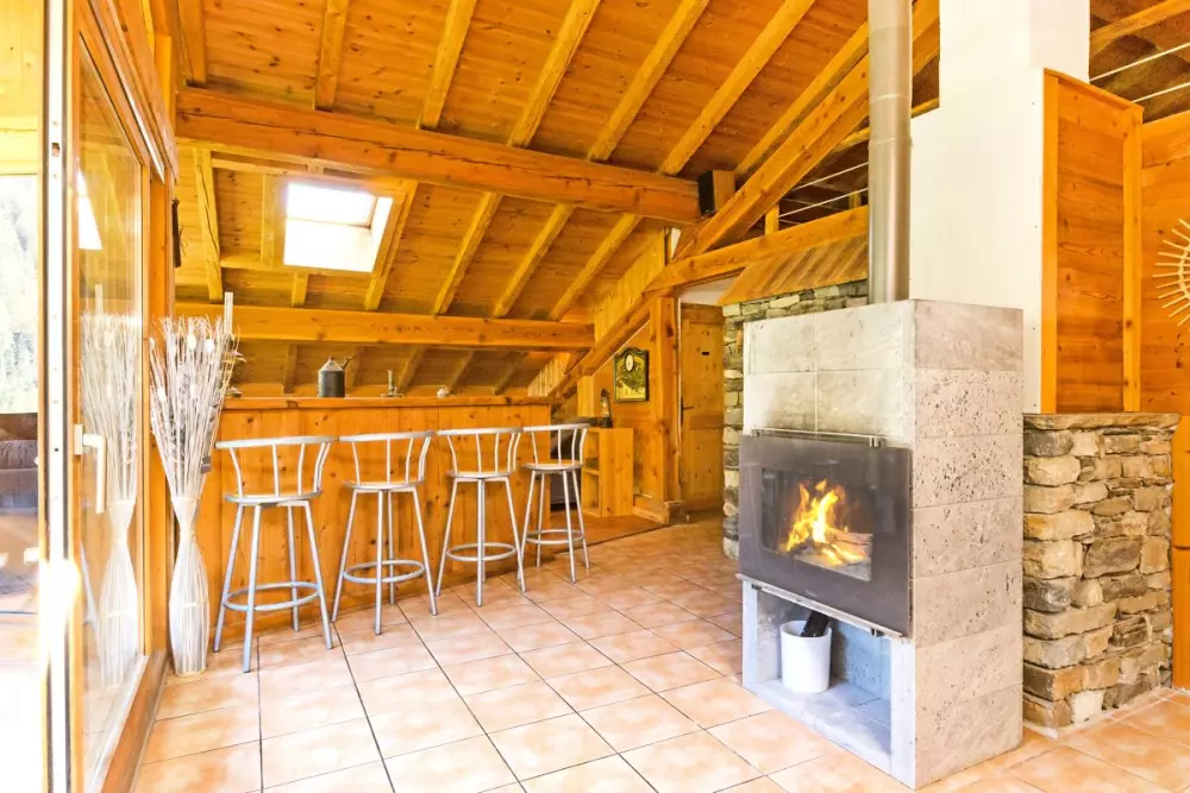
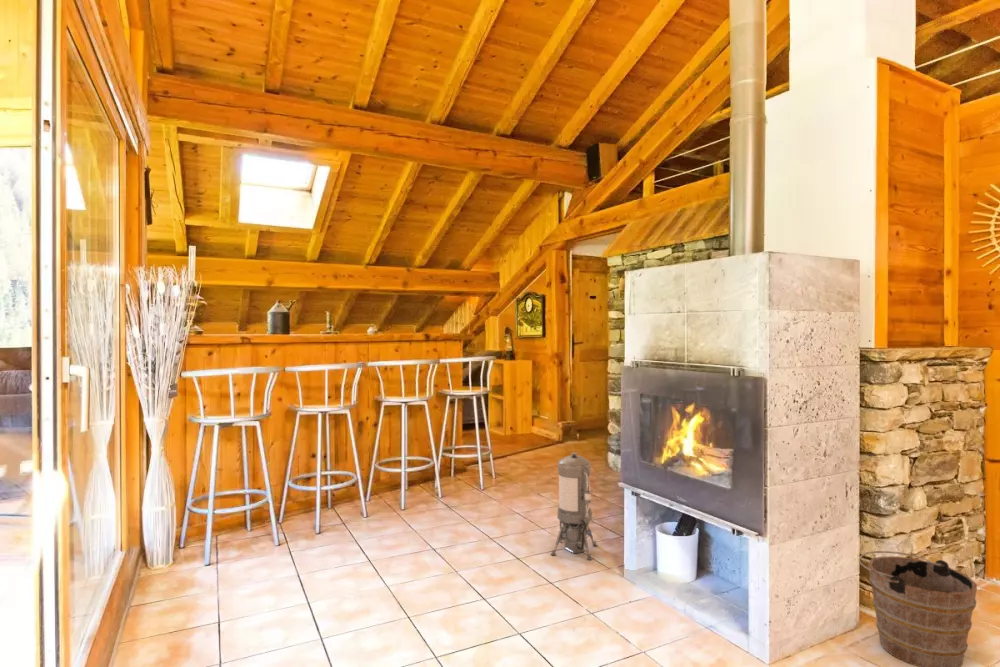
+ bucket (914, 607)
+ samovar (574, 501)
